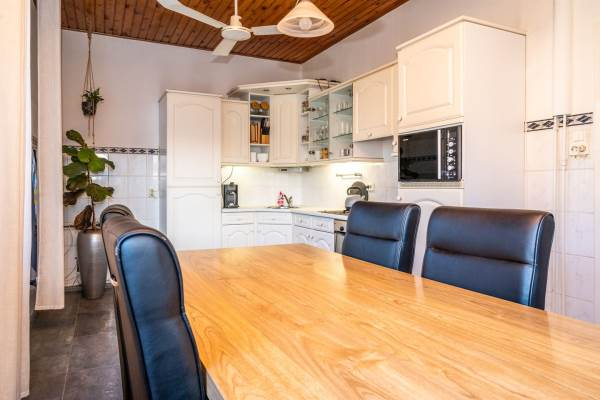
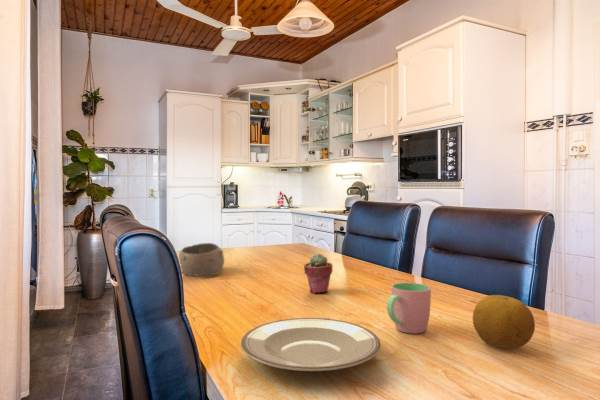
+ potted succulent (318, 272)
+ fruit (502, 321)
+ plate (310, 347)
+ bowl (201, 258)
+ cup (406, 308)
